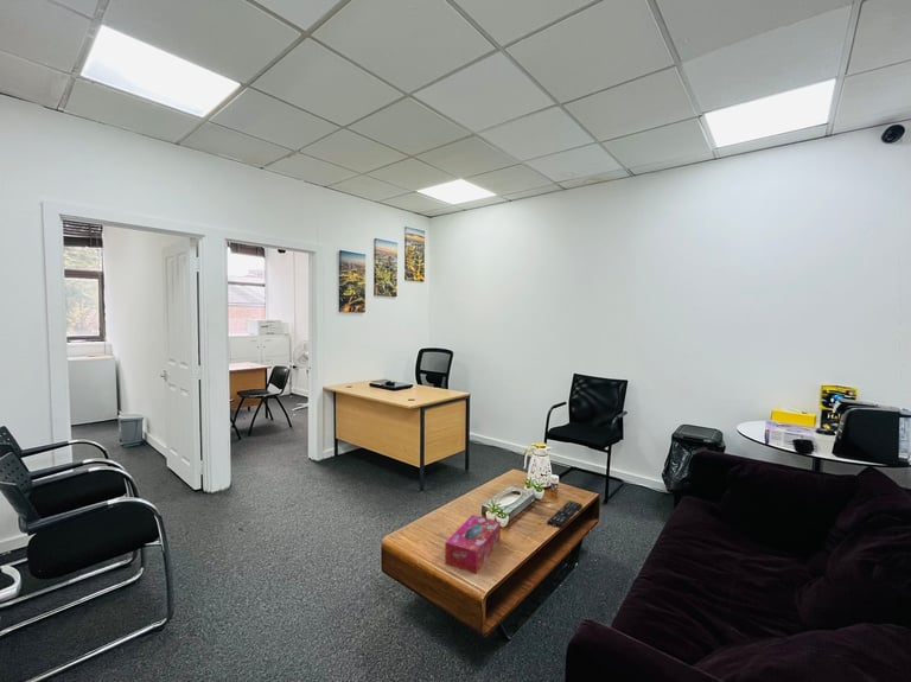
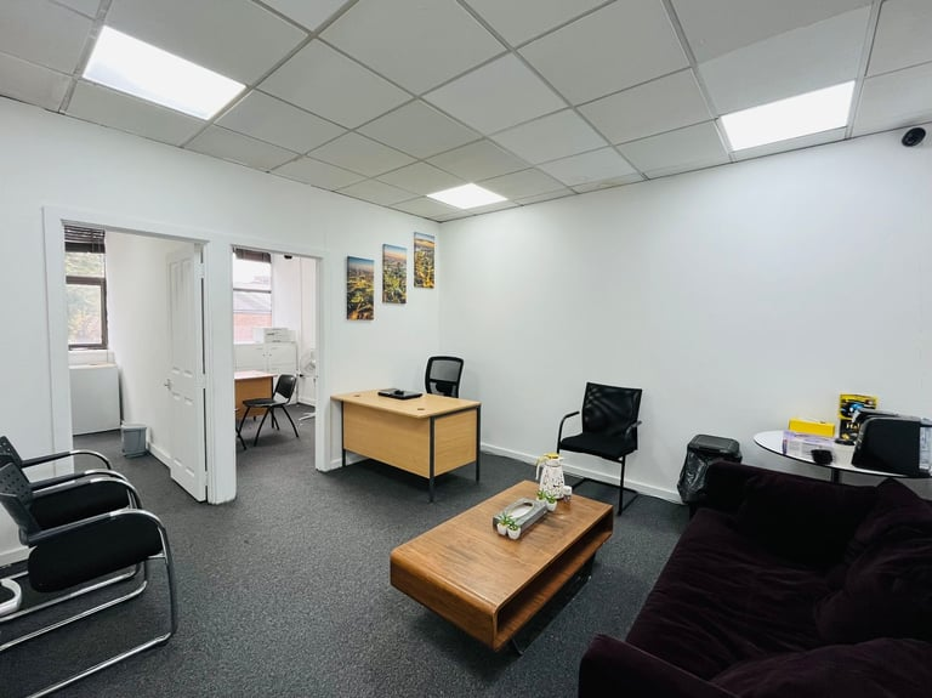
- remote control (565, 512)
- tissue box (473, 541)
